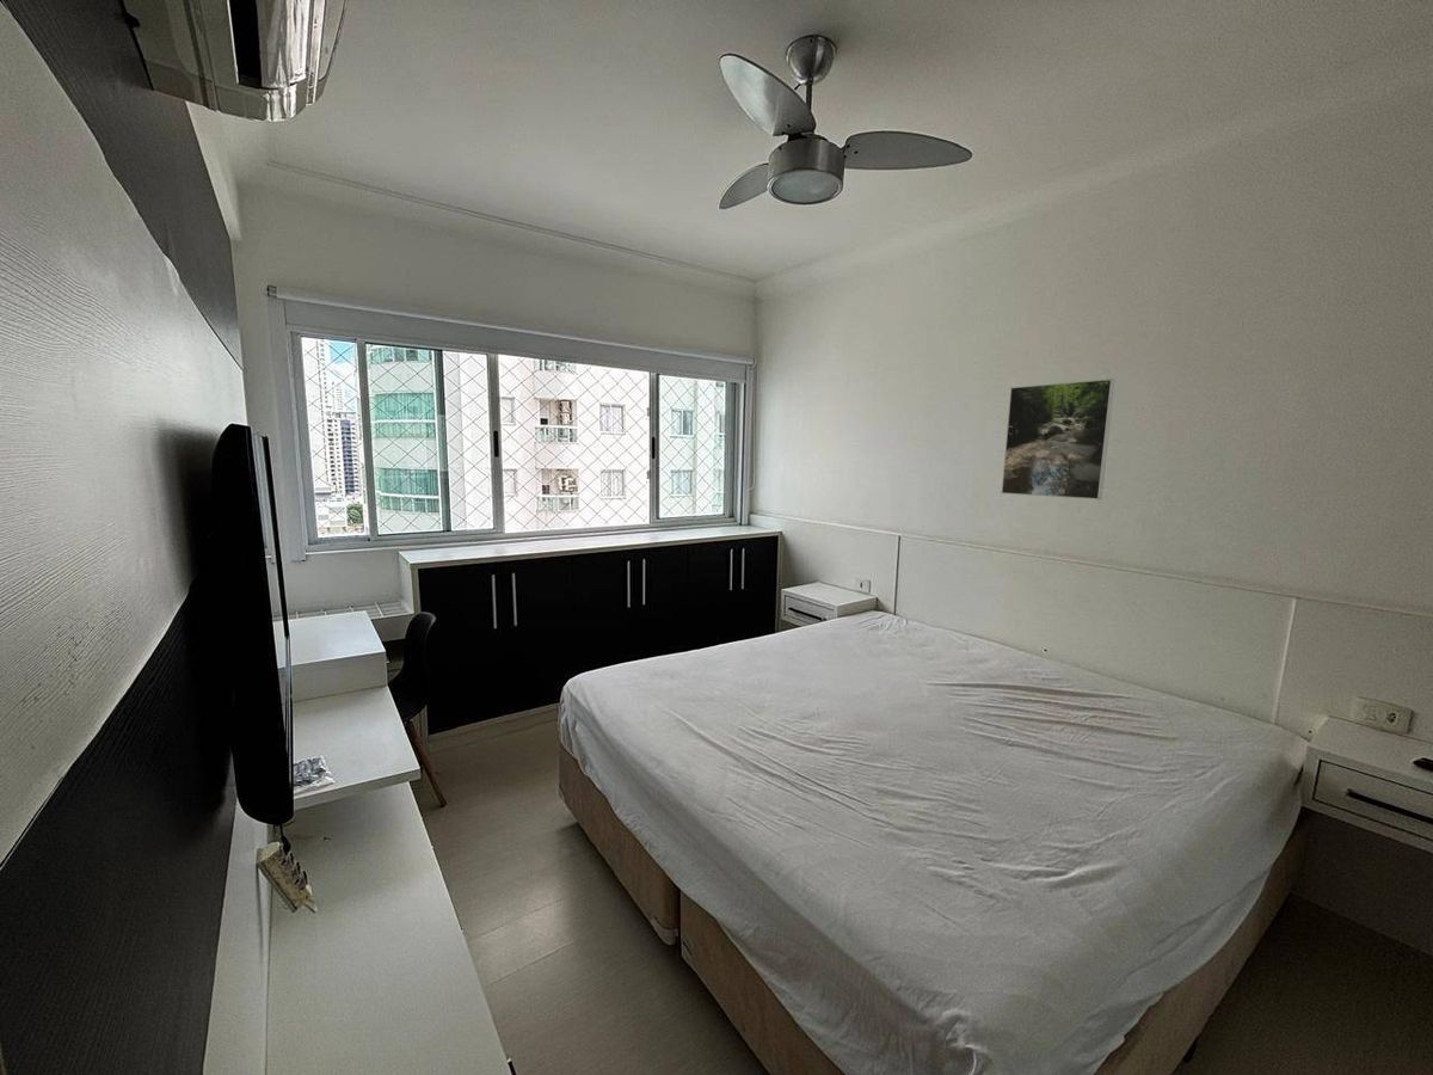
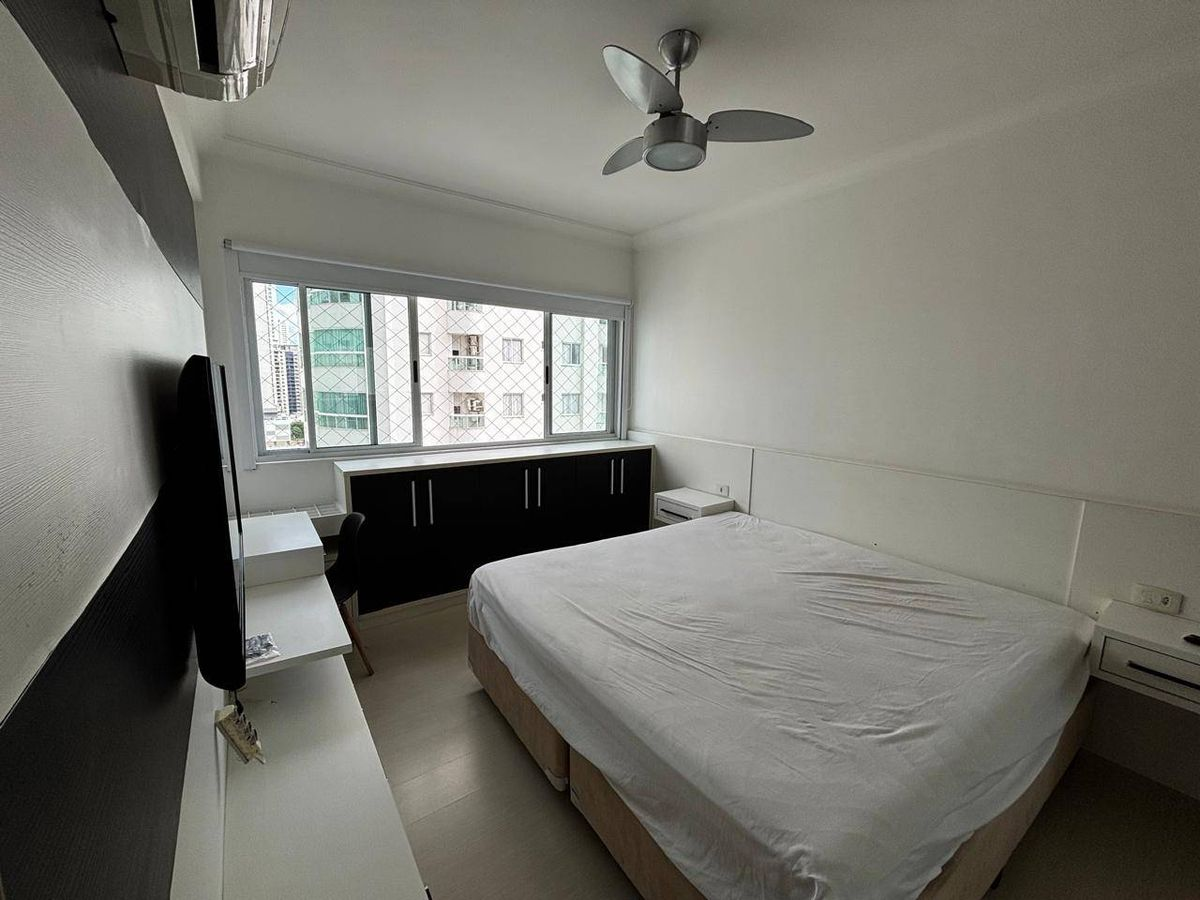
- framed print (1053, 440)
